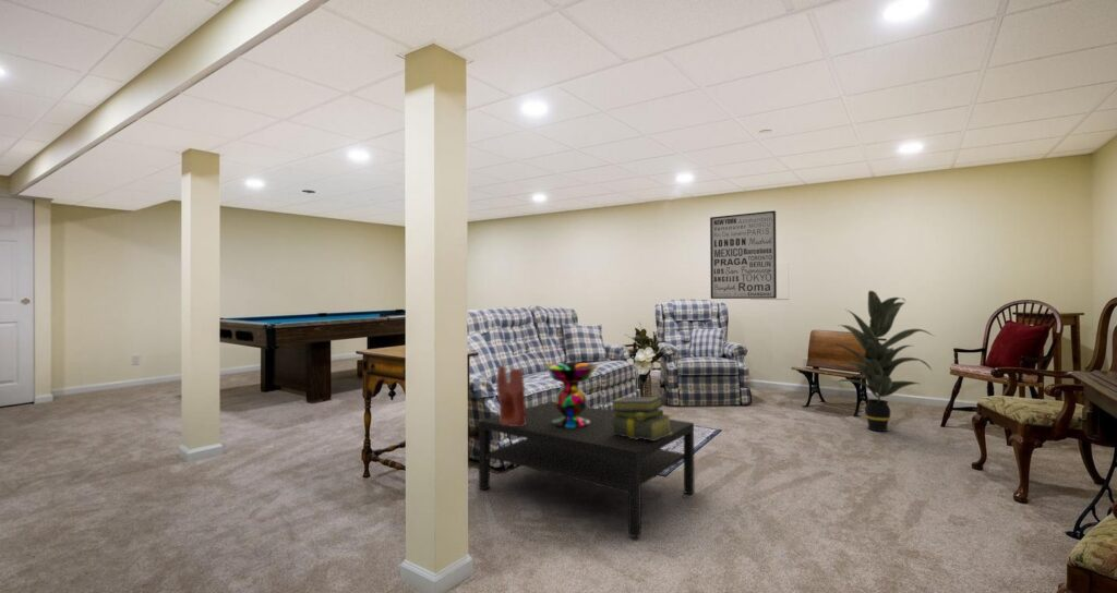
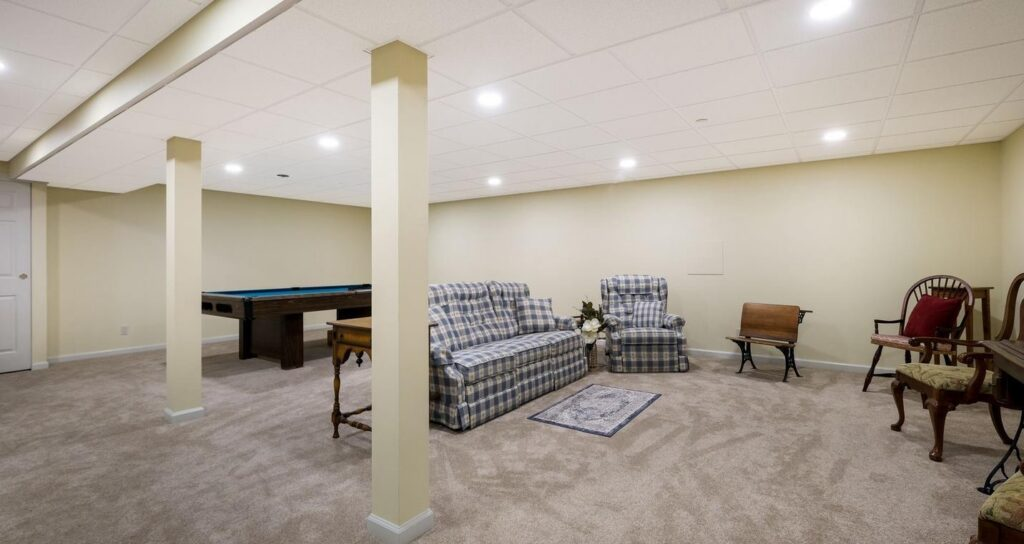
- indoor plant (878, 359)
- wall art (742, 256)
- coffee table (585, 456)
- pottery vessel (509, 395)
- decorative bowl (570, 394)
- stack of books (638, 415)
